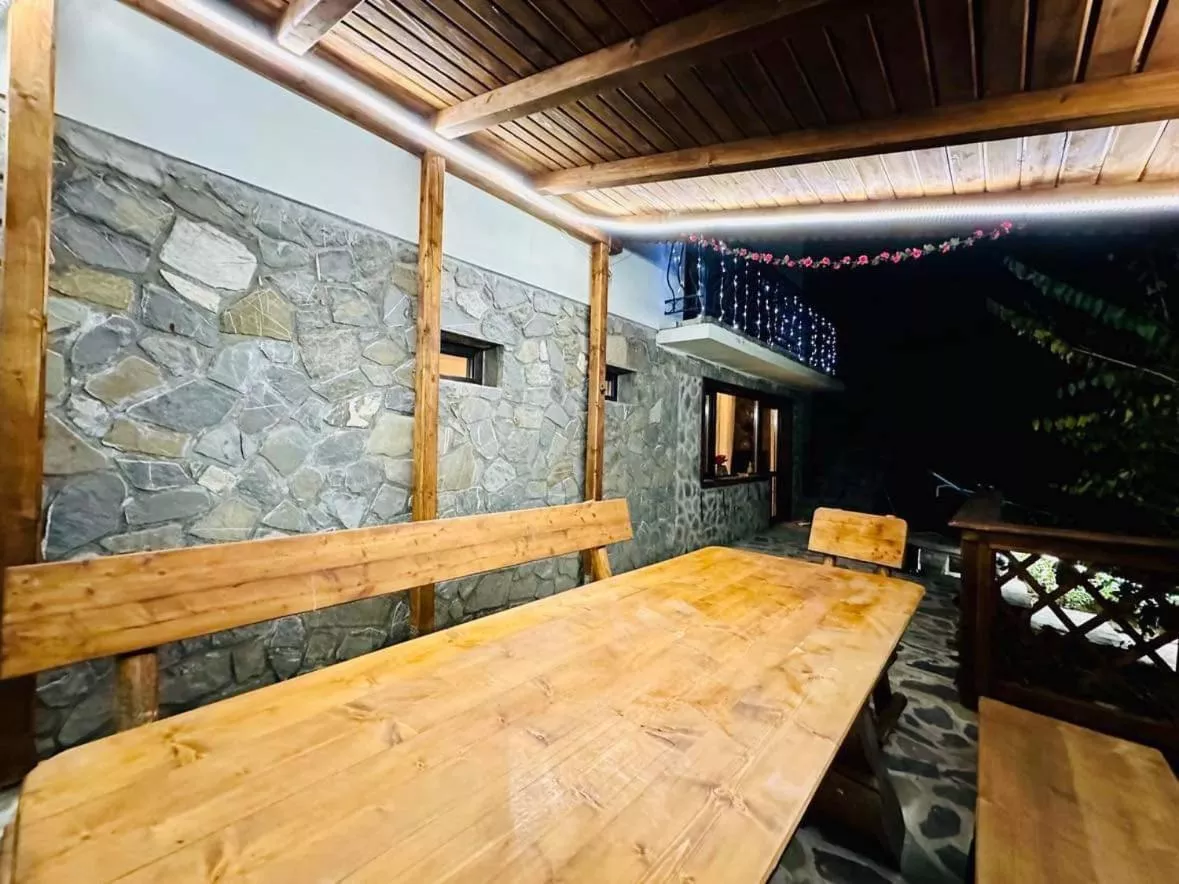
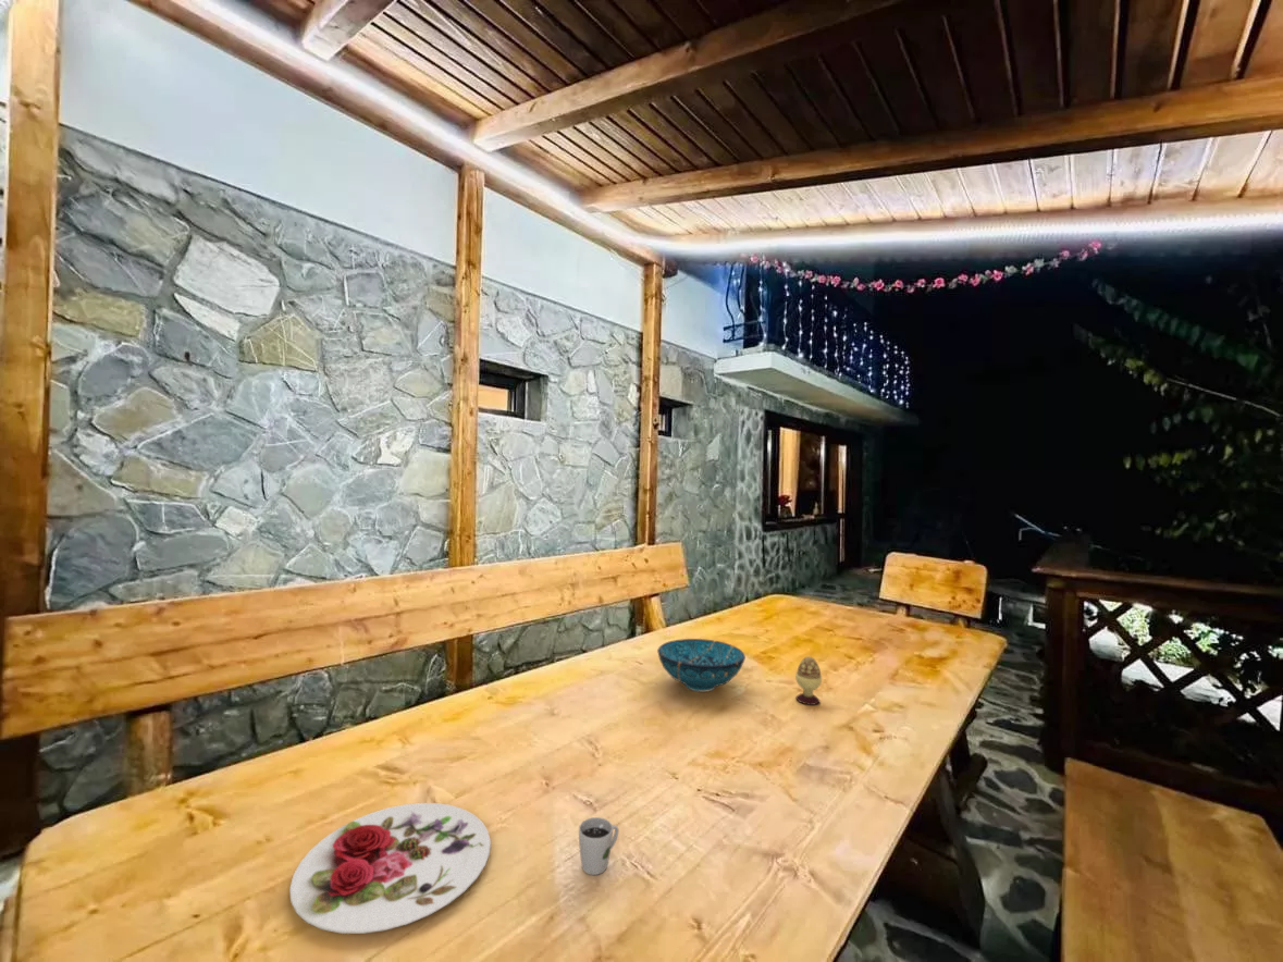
+ decorative bowl (700, 668)
+ cup (600, 830)
+ plate (396, 855)
+ decorative egg (809, 678)
